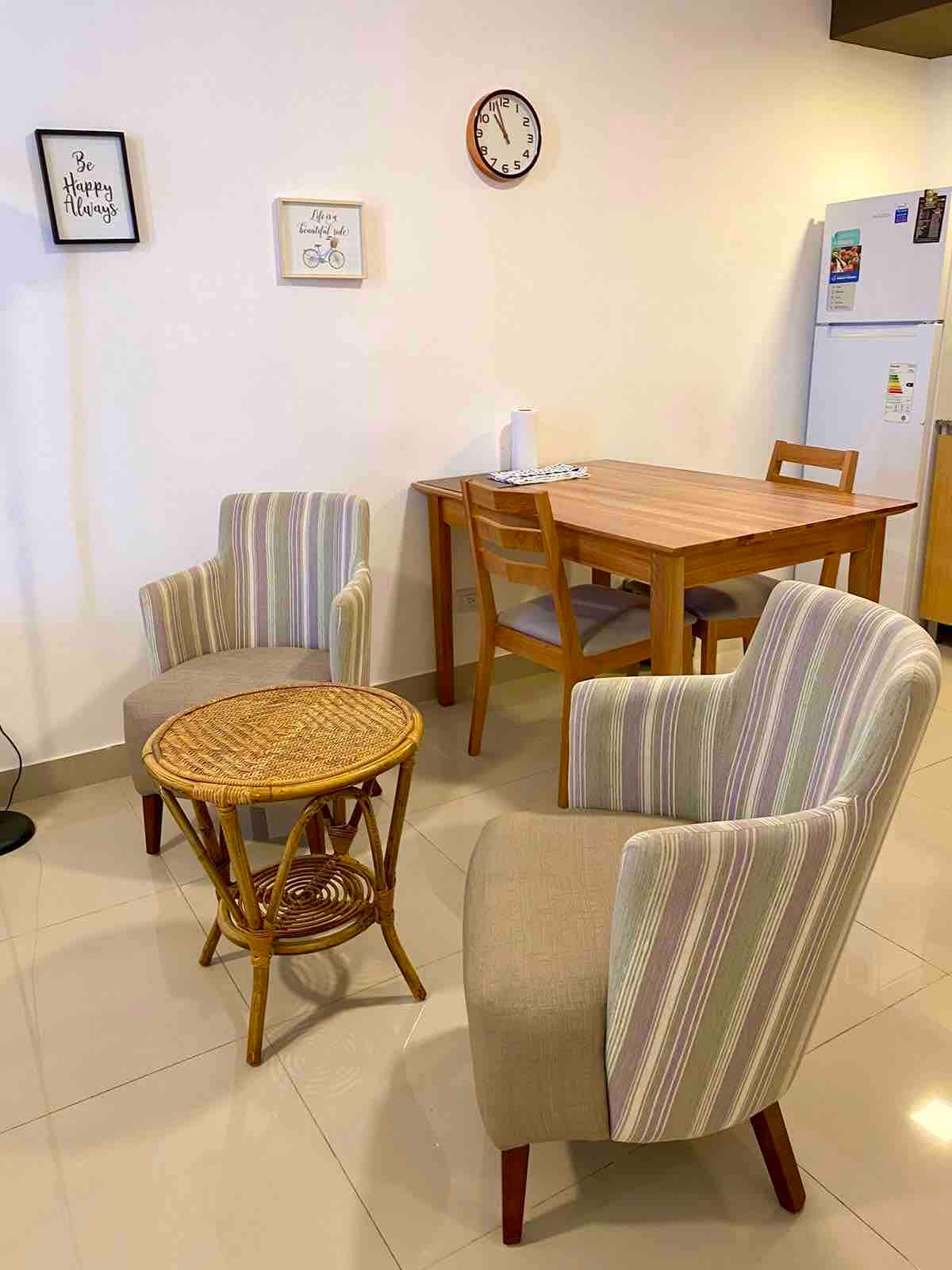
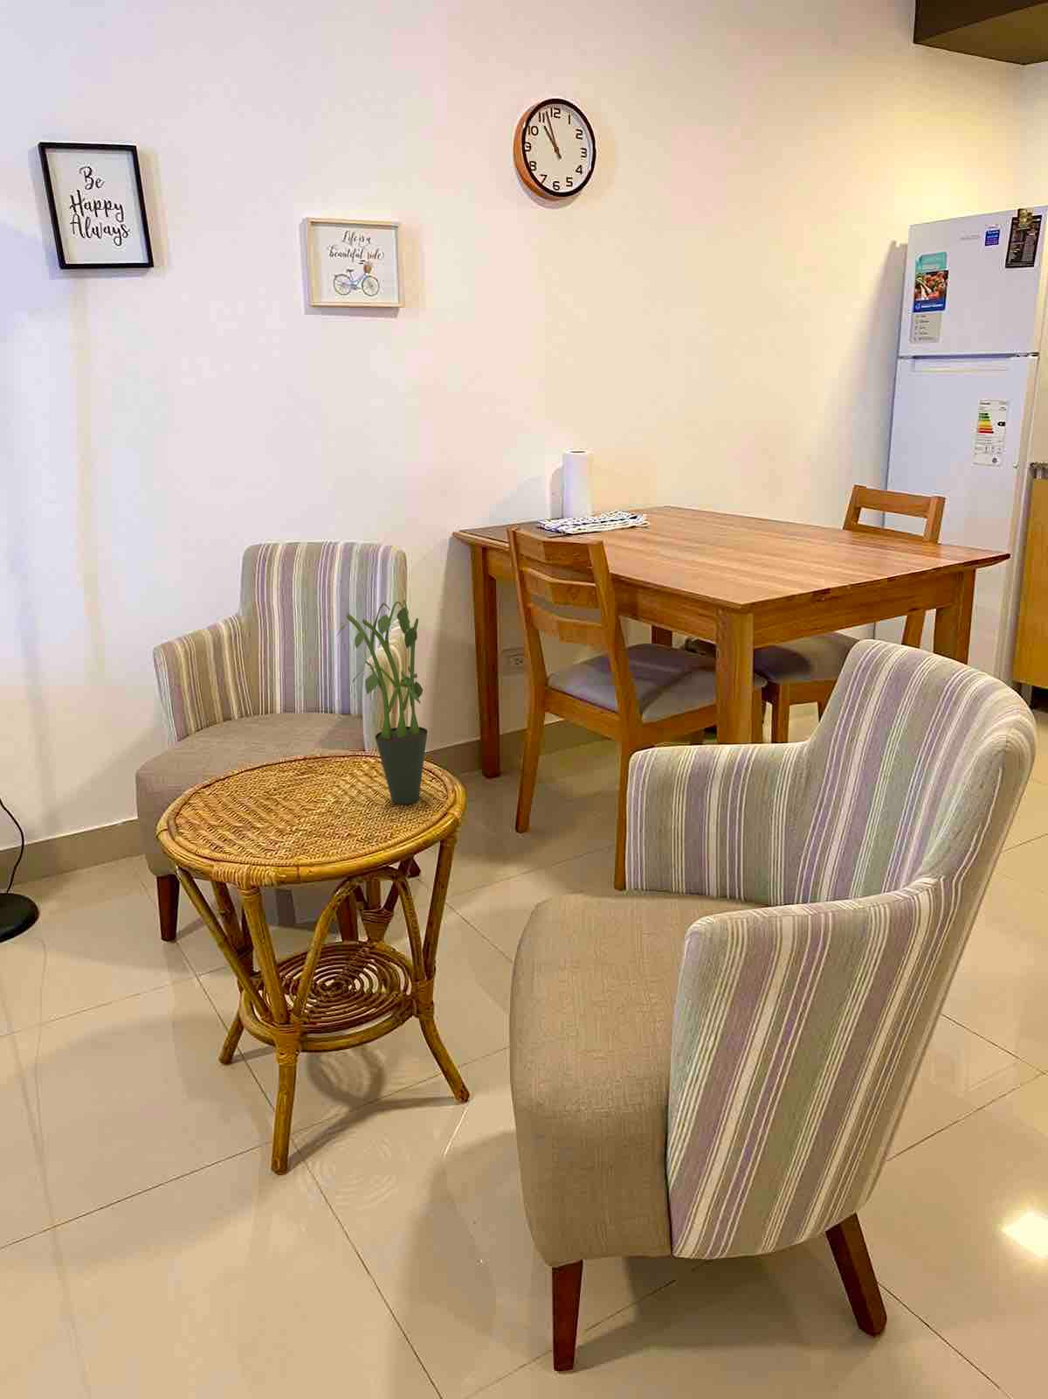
+ potted plant (390, 703)
